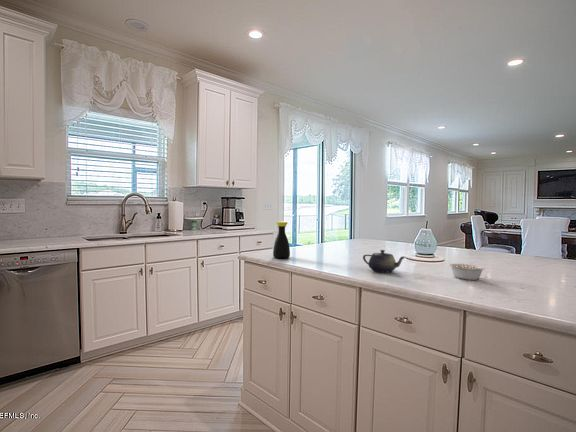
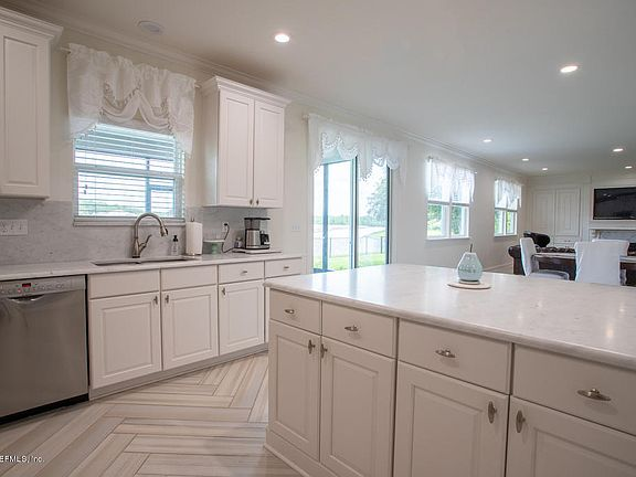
- teapot (383, 260)
- bottle (281, 239)
- legume (467, 270)
